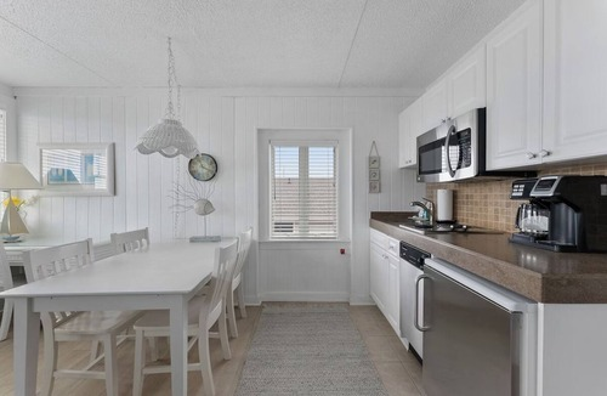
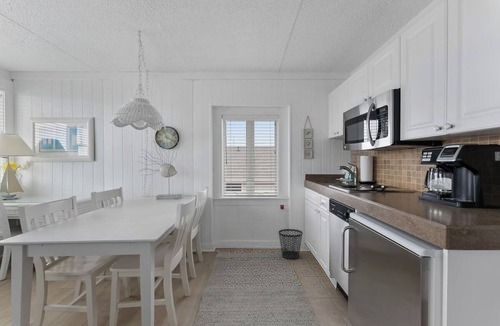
+ wastebasket (290, 244)
